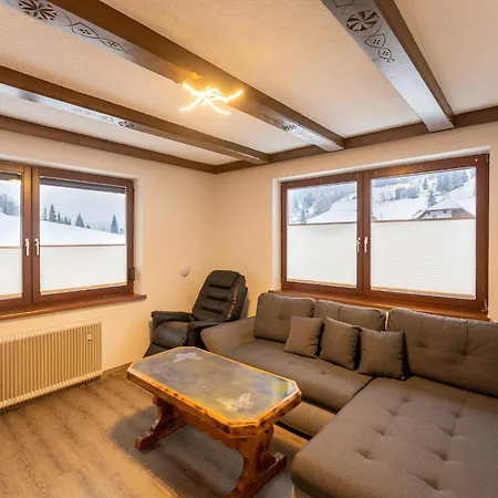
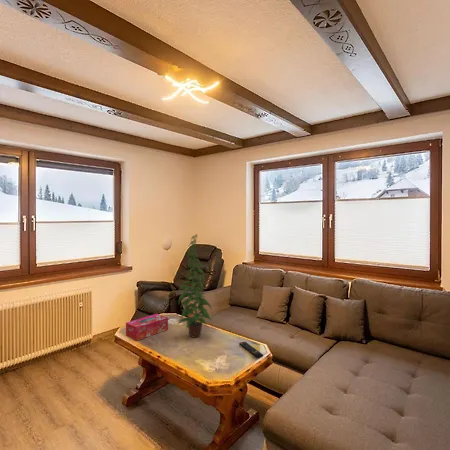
+ tissue box (147, 326)
+ plant (194, 284)
+ remote control (250, 349)
